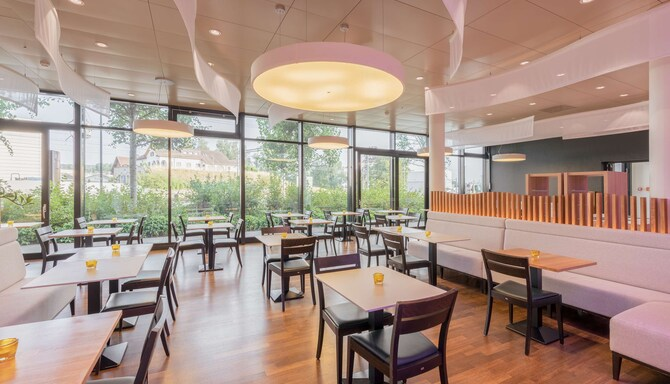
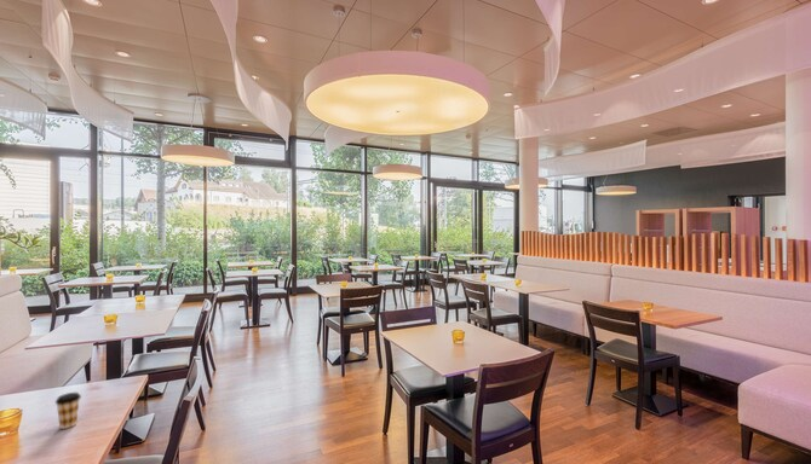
+ coffee cup (68, 410)
